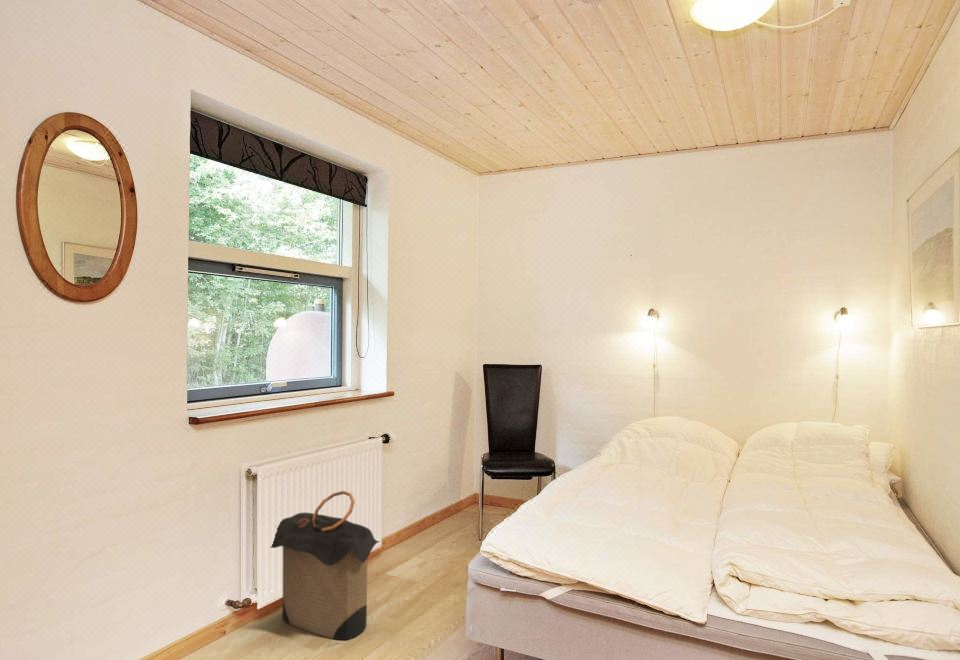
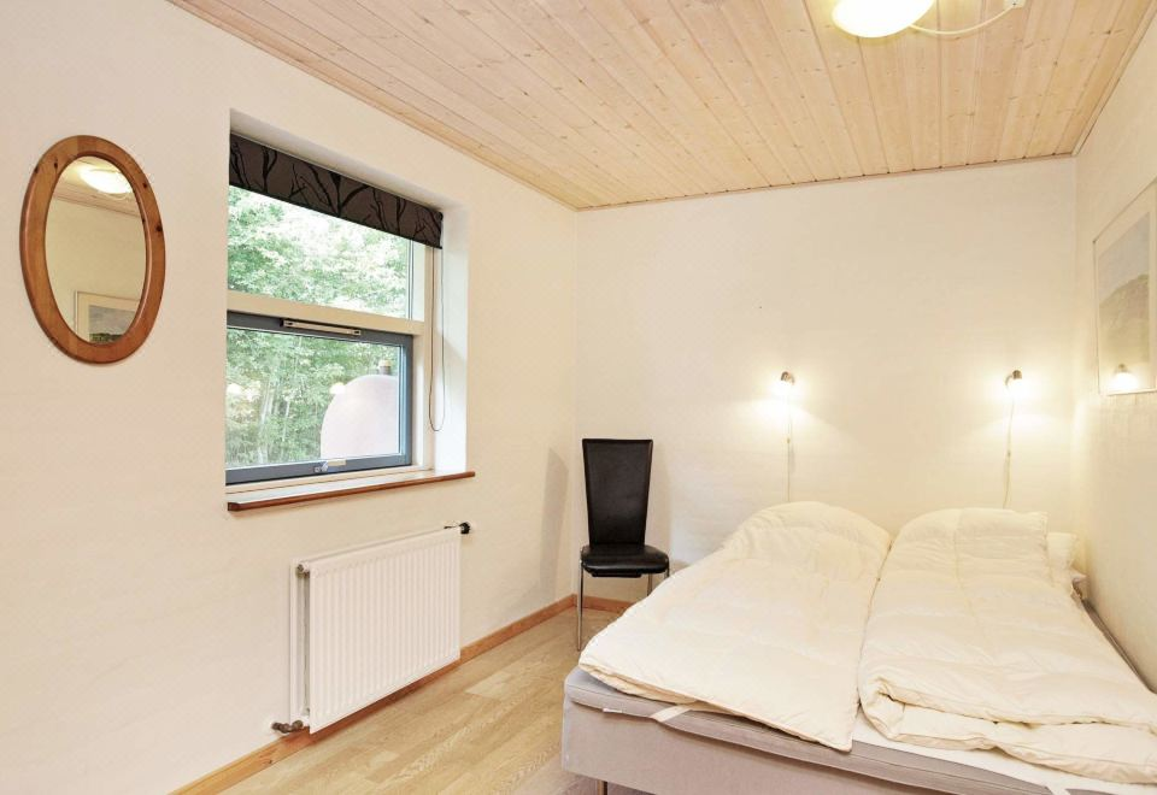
- laundry hamper (321, 558)
